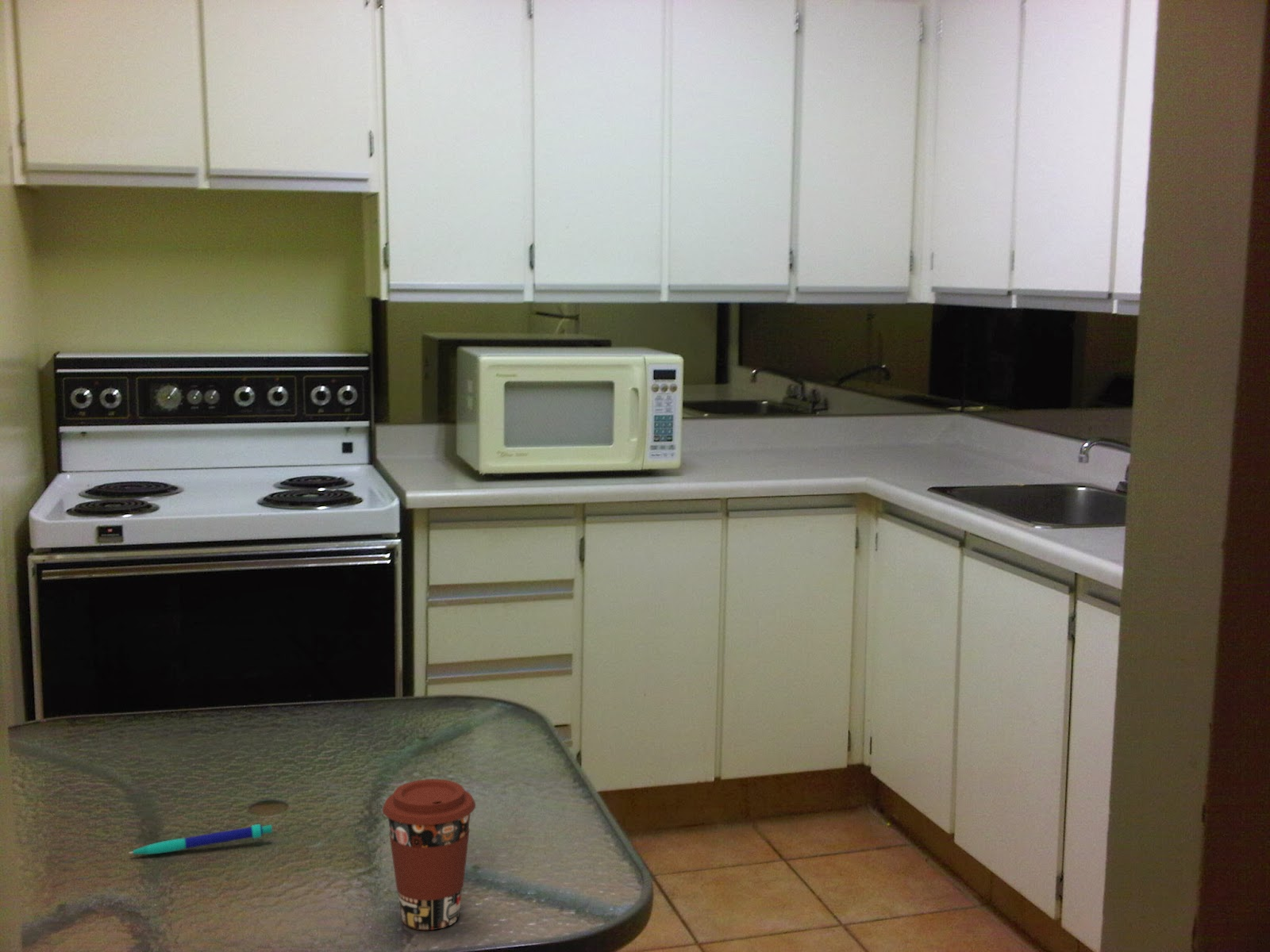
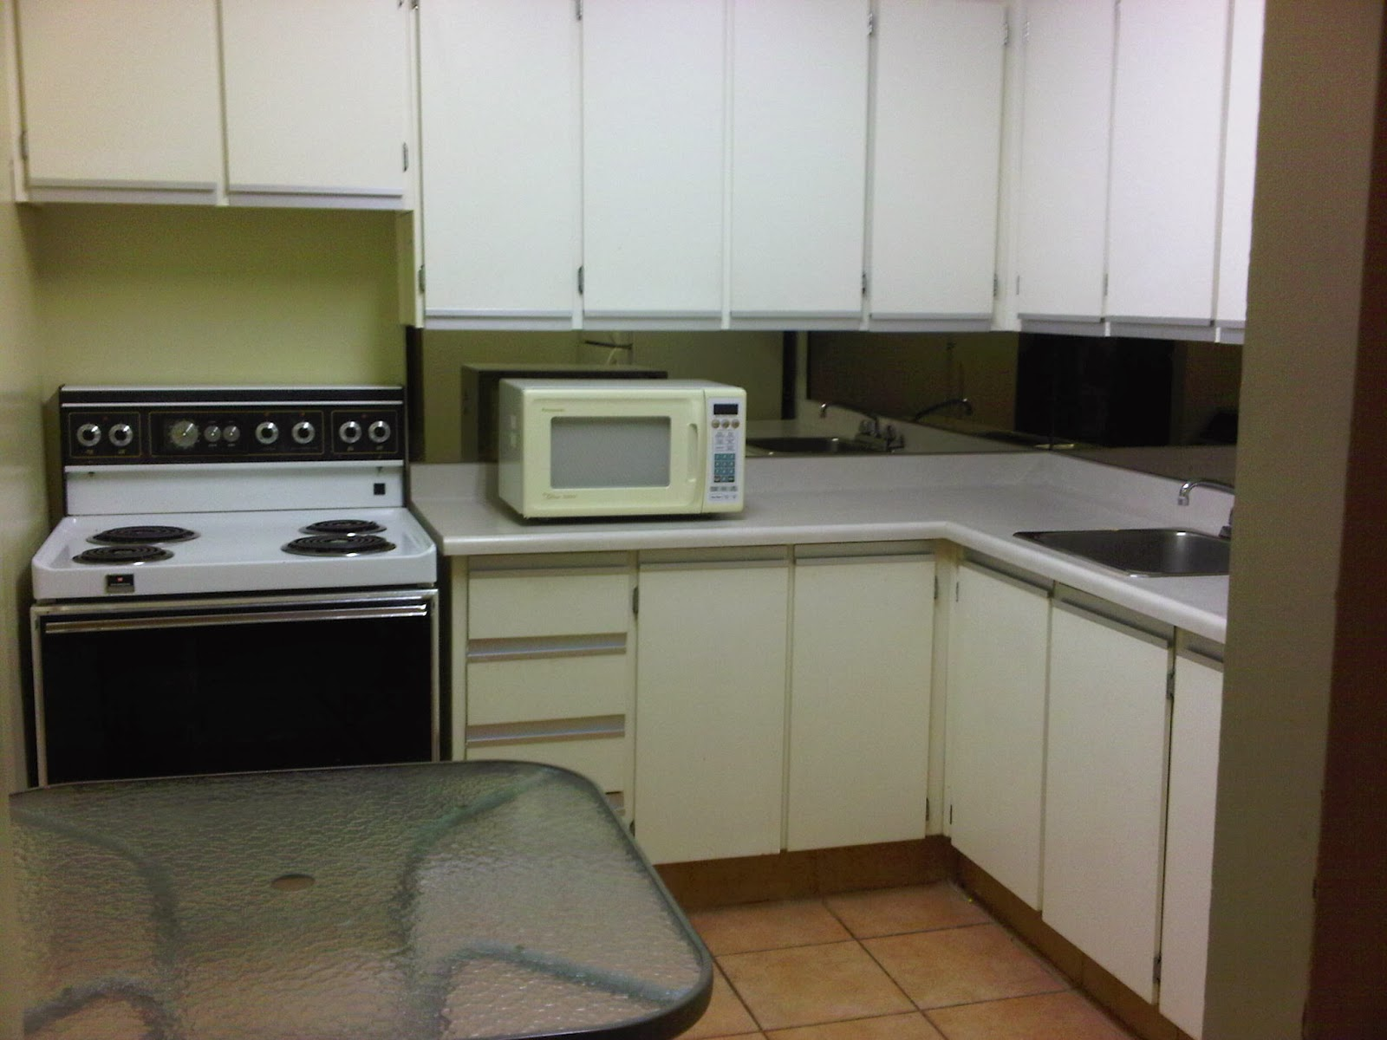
- pen (201, 839)
- coffee cup (429, 854)
